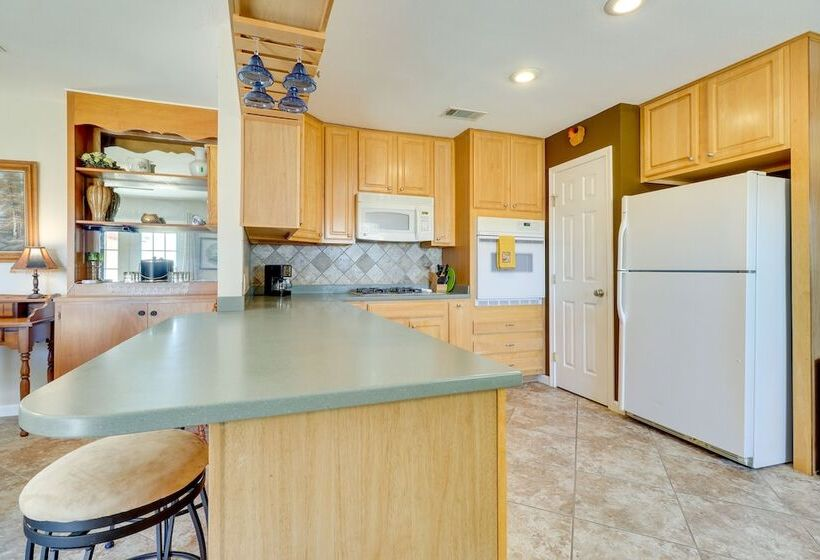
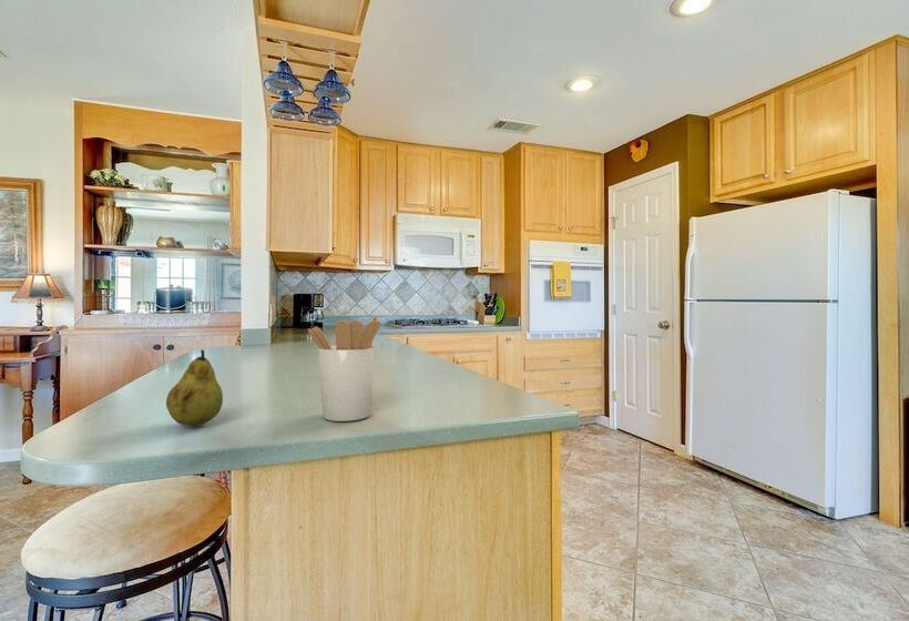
+ fruit (195, 387)
+ utensil holder (350, 366)
